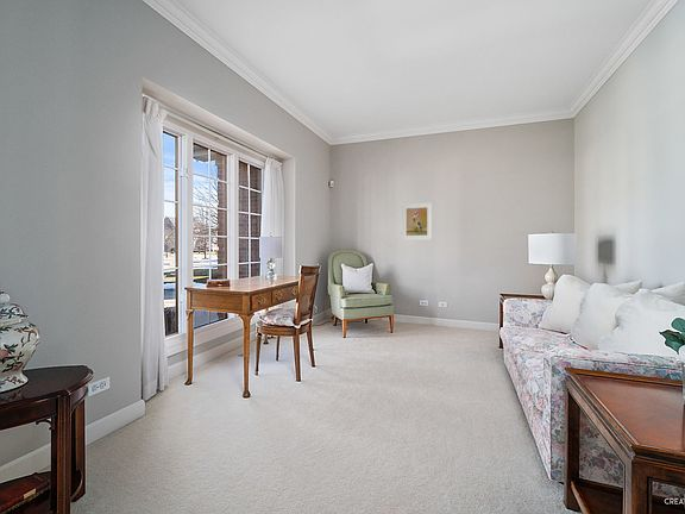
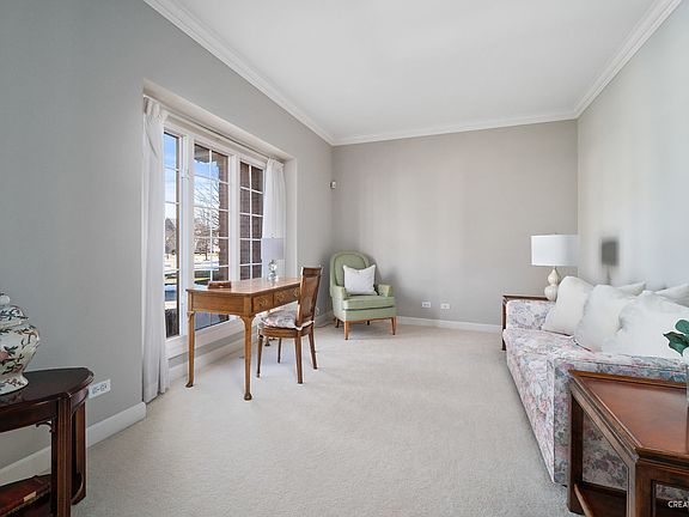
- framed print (416, 221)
